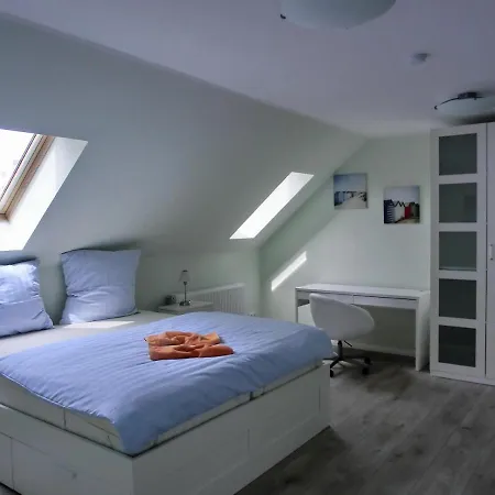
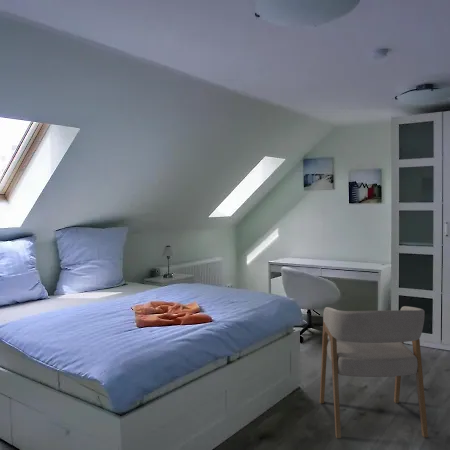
+ armchair (371, 361)
